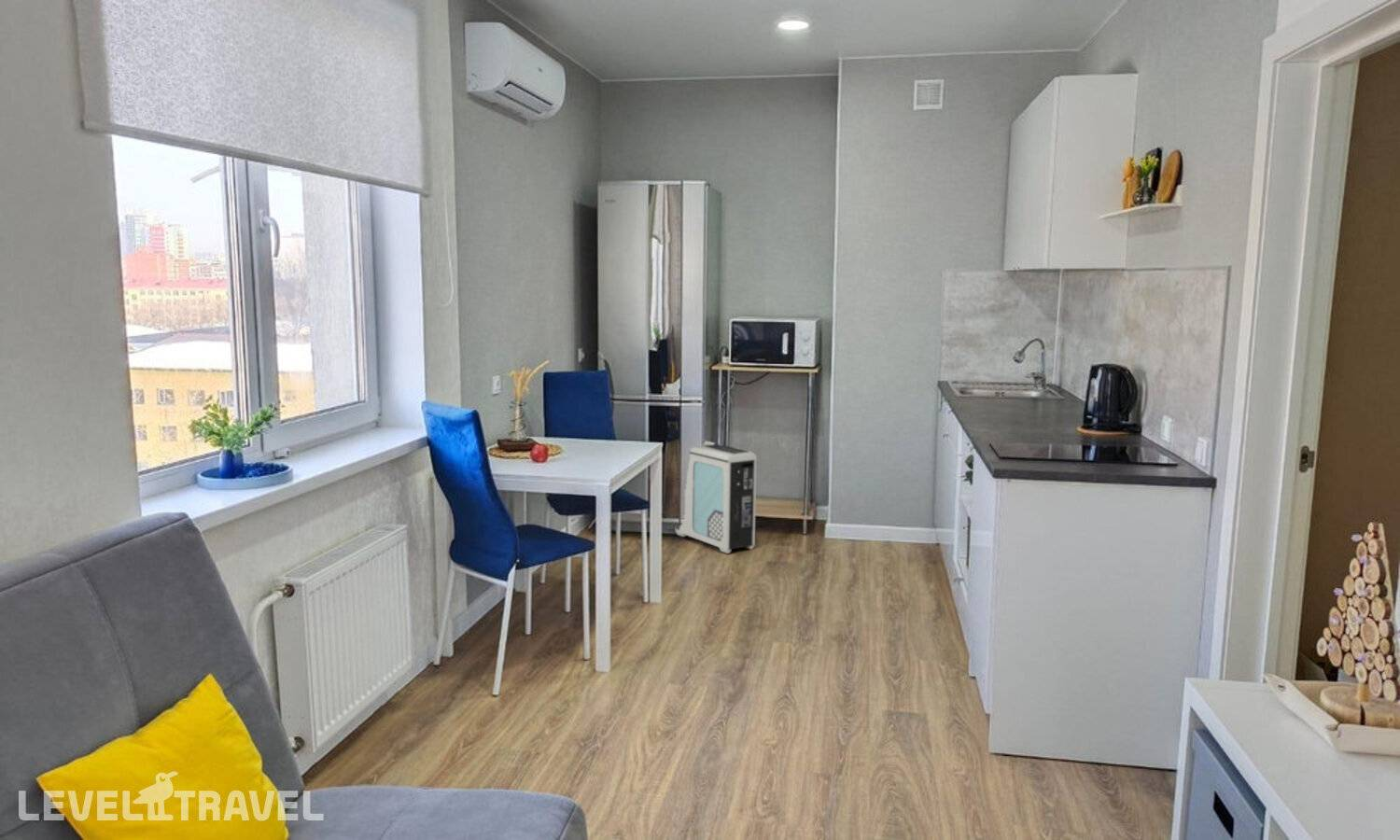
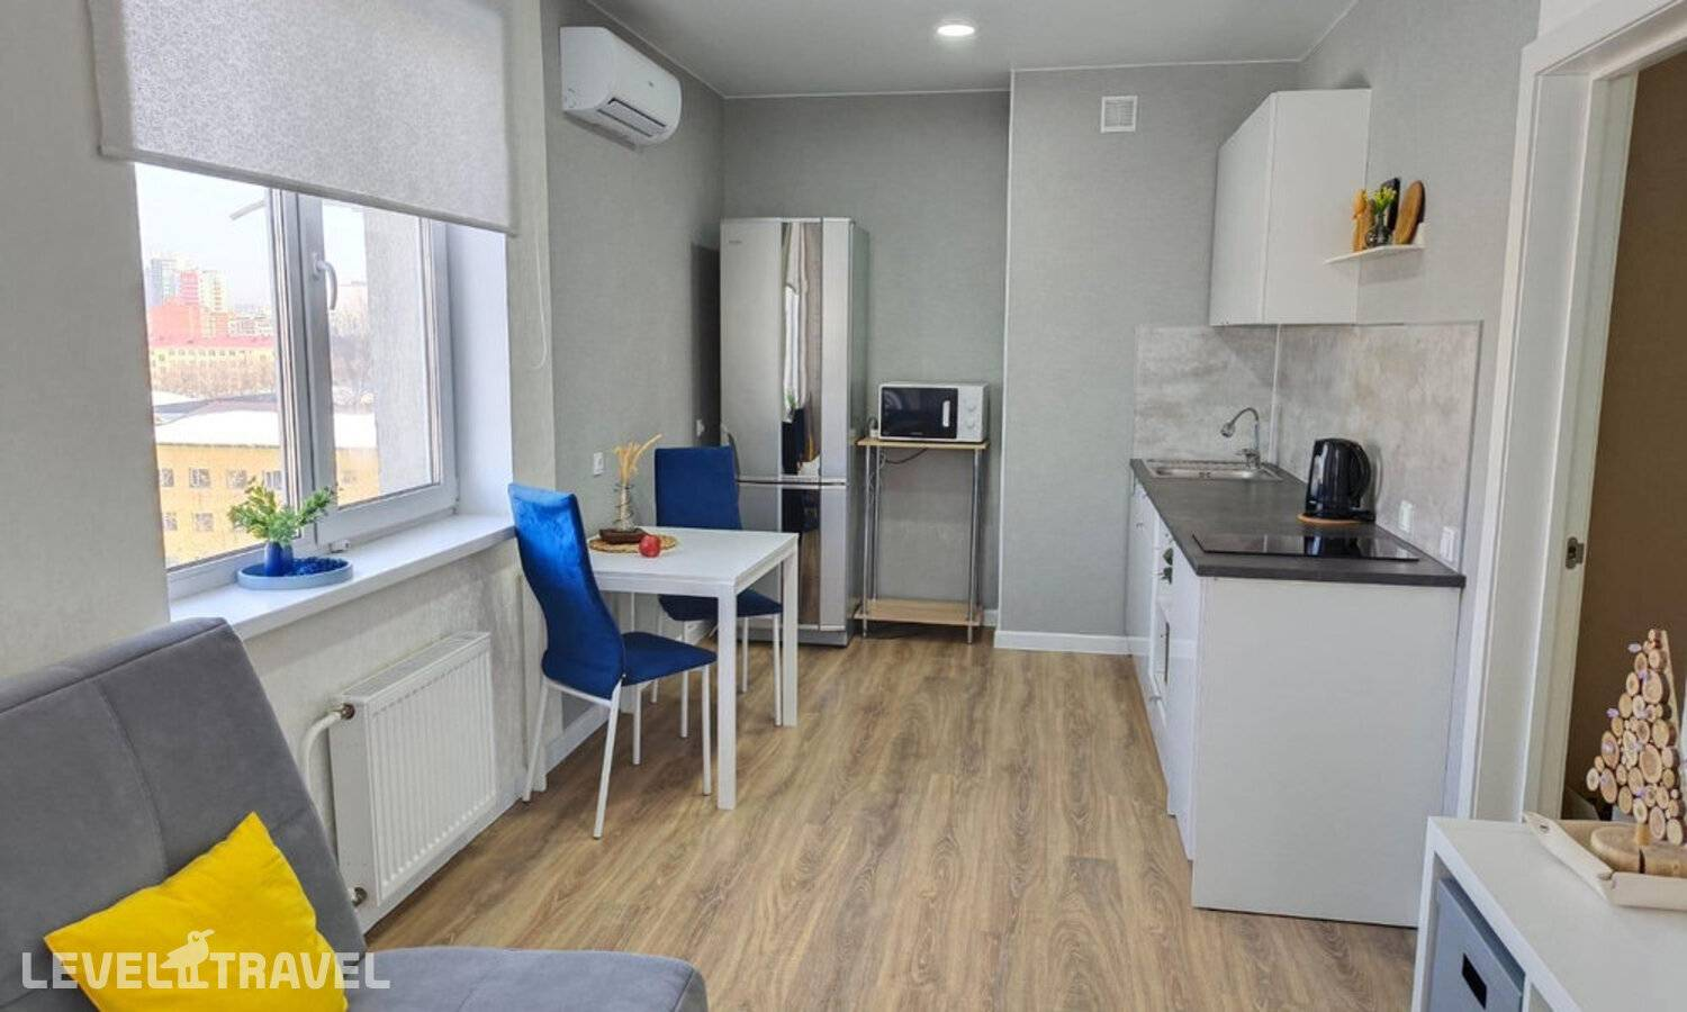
- air purifier (714, 493)
